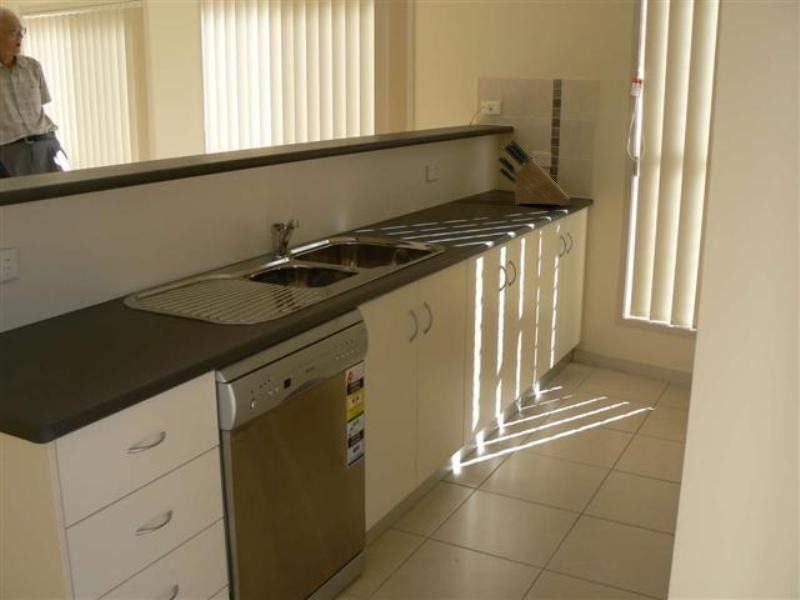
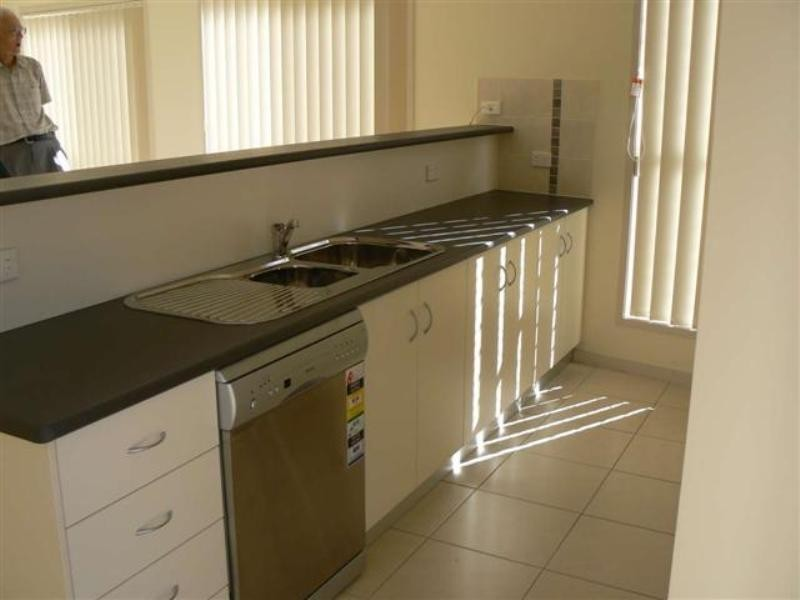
- knife block (533, 172)
